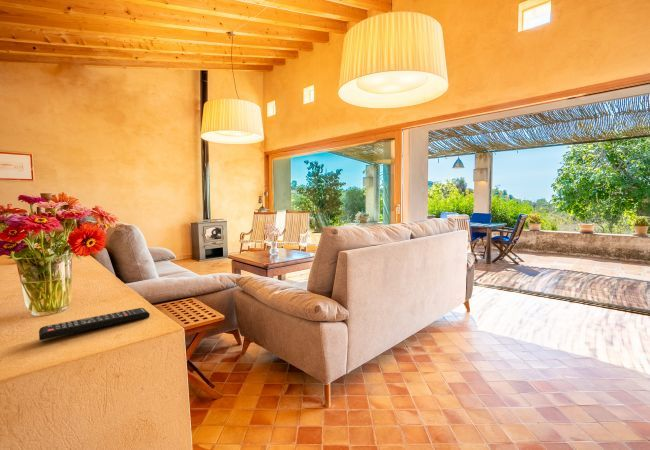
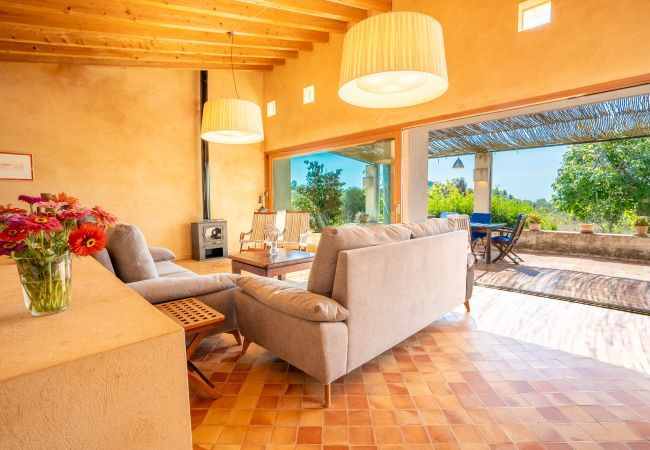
- remote control (98, 322)
